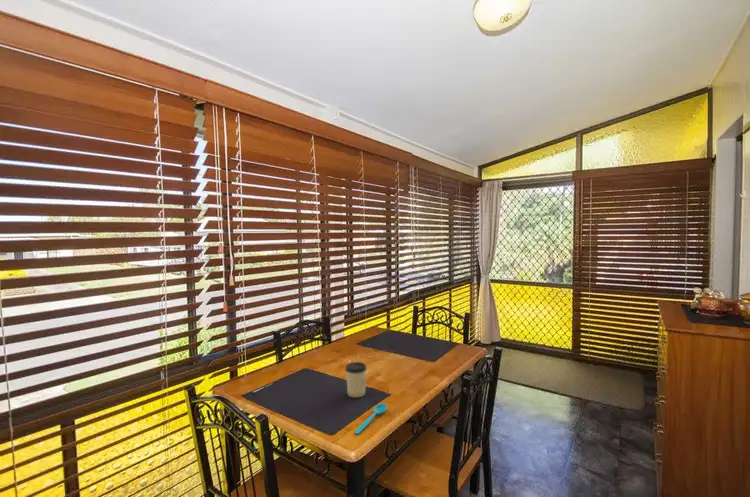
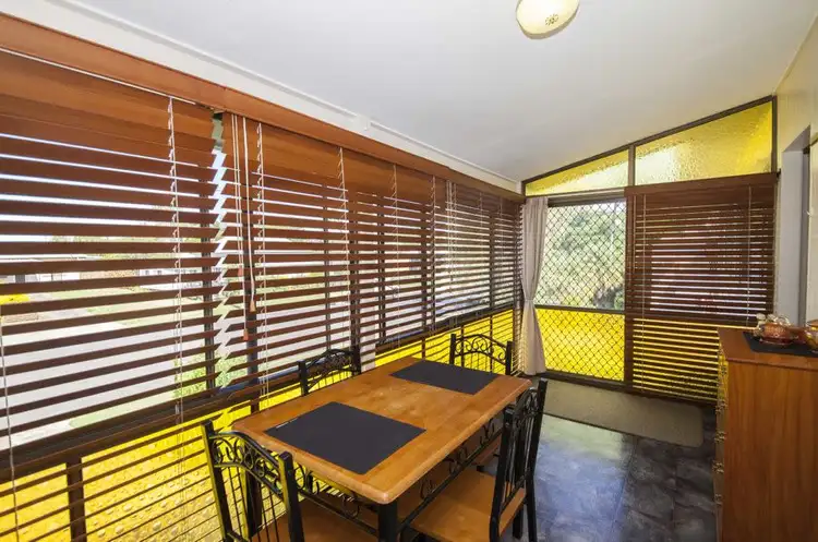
- cup (356, 379)
- spoon (371, 417)
